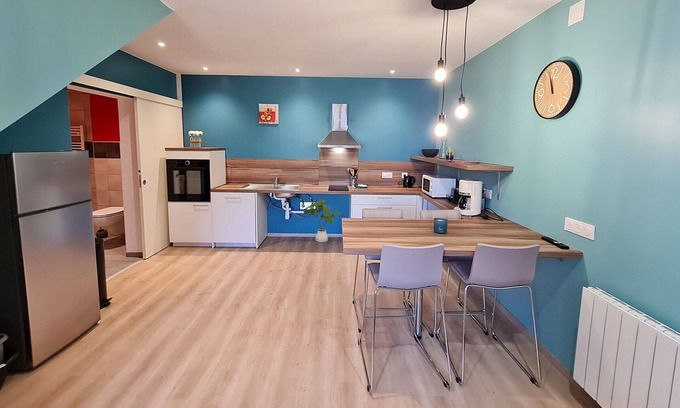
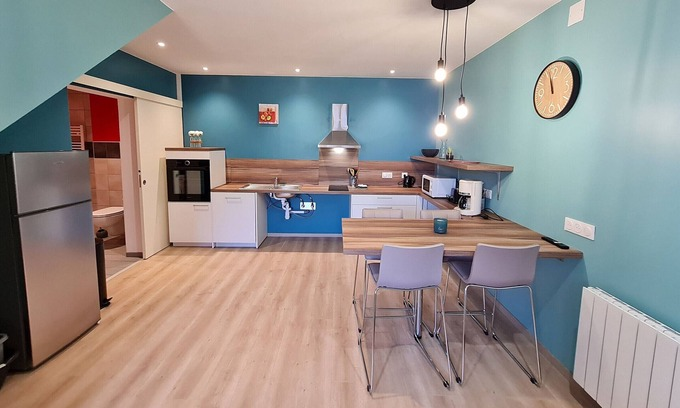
- house plant (325, 221)
